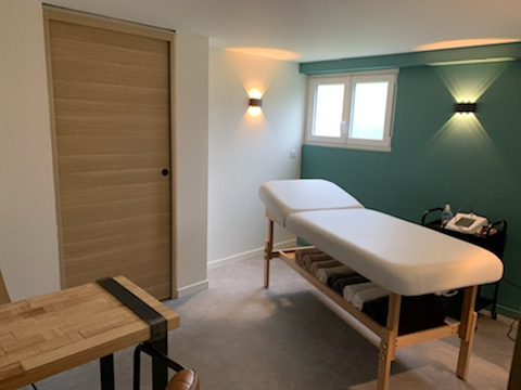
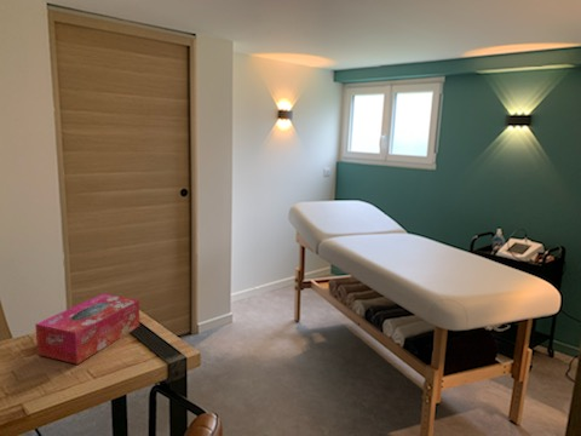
+ tissue box (91, 325)
